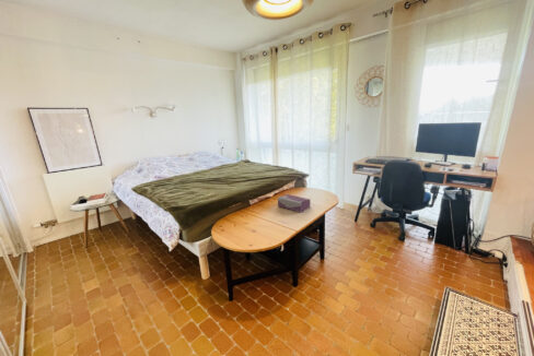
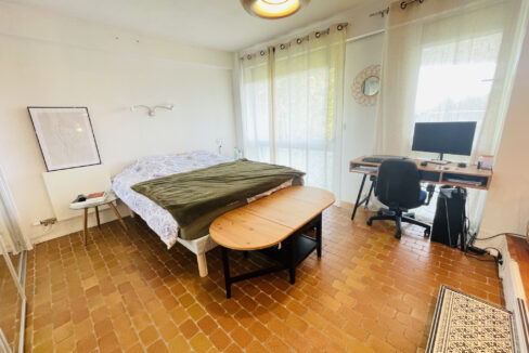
- tissue box (293, 202)
